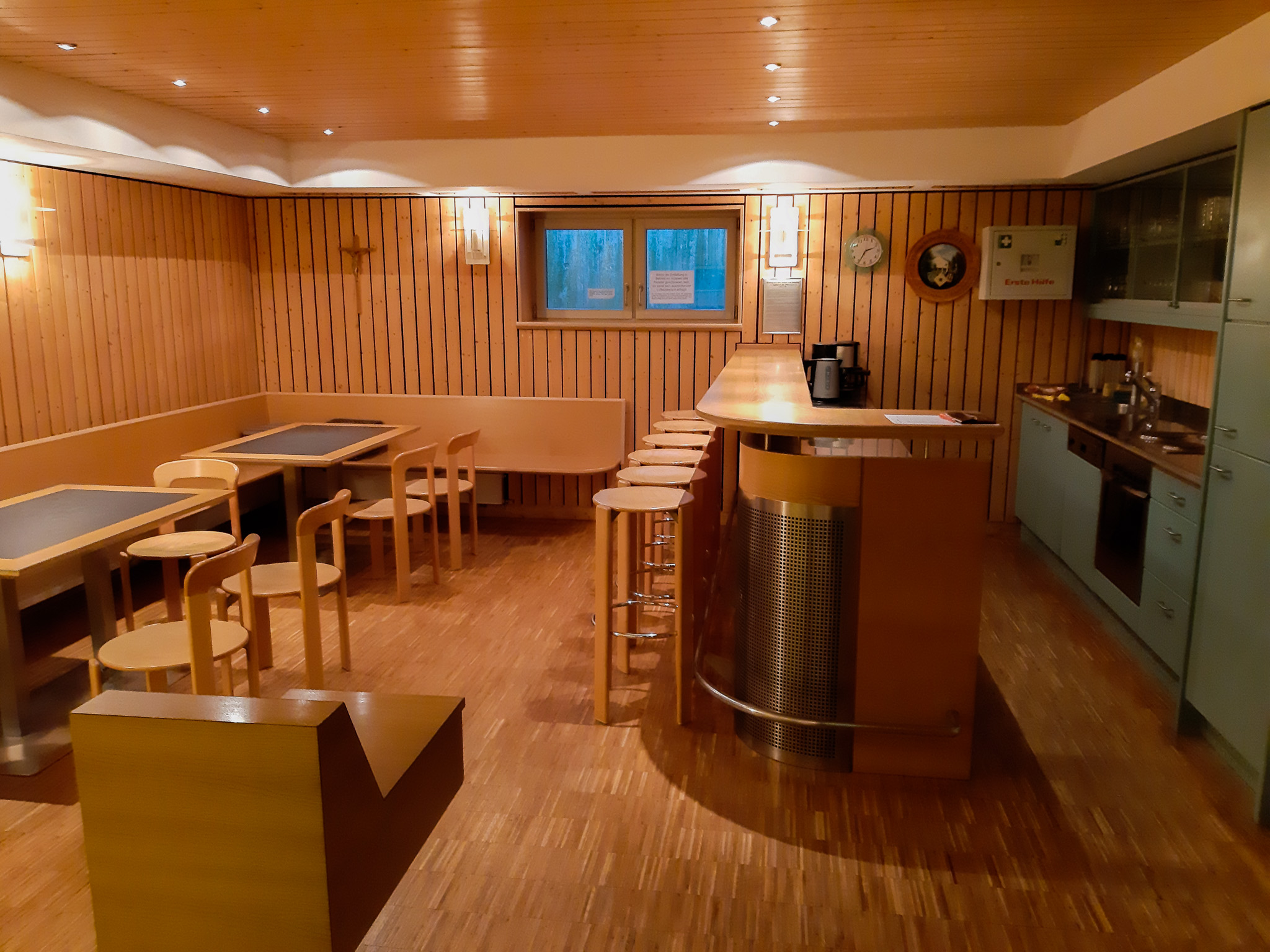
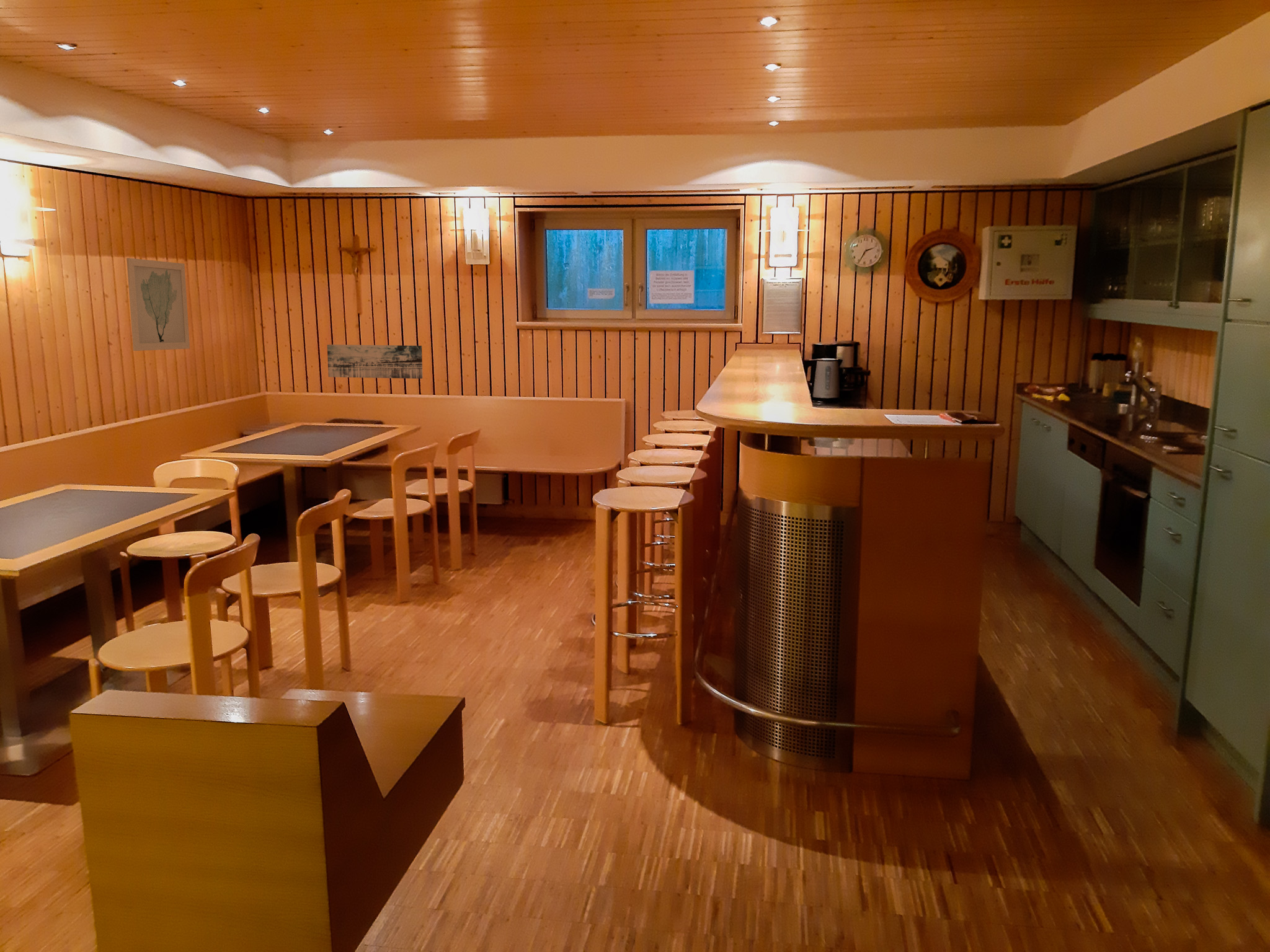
+ wall art (159, 306)
+ wall art (375, 361)
